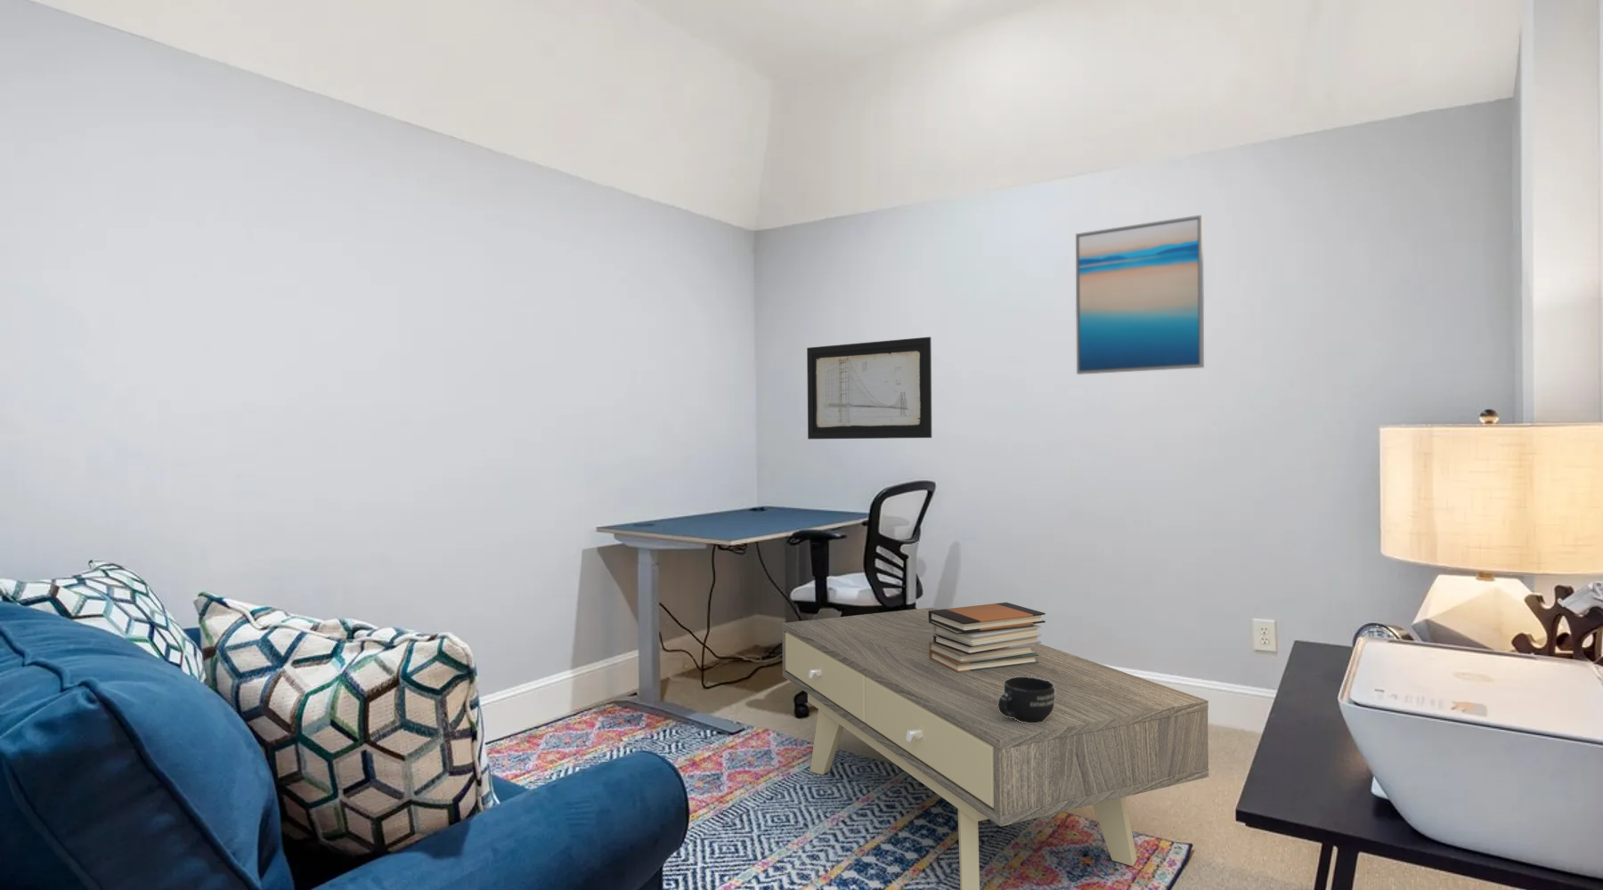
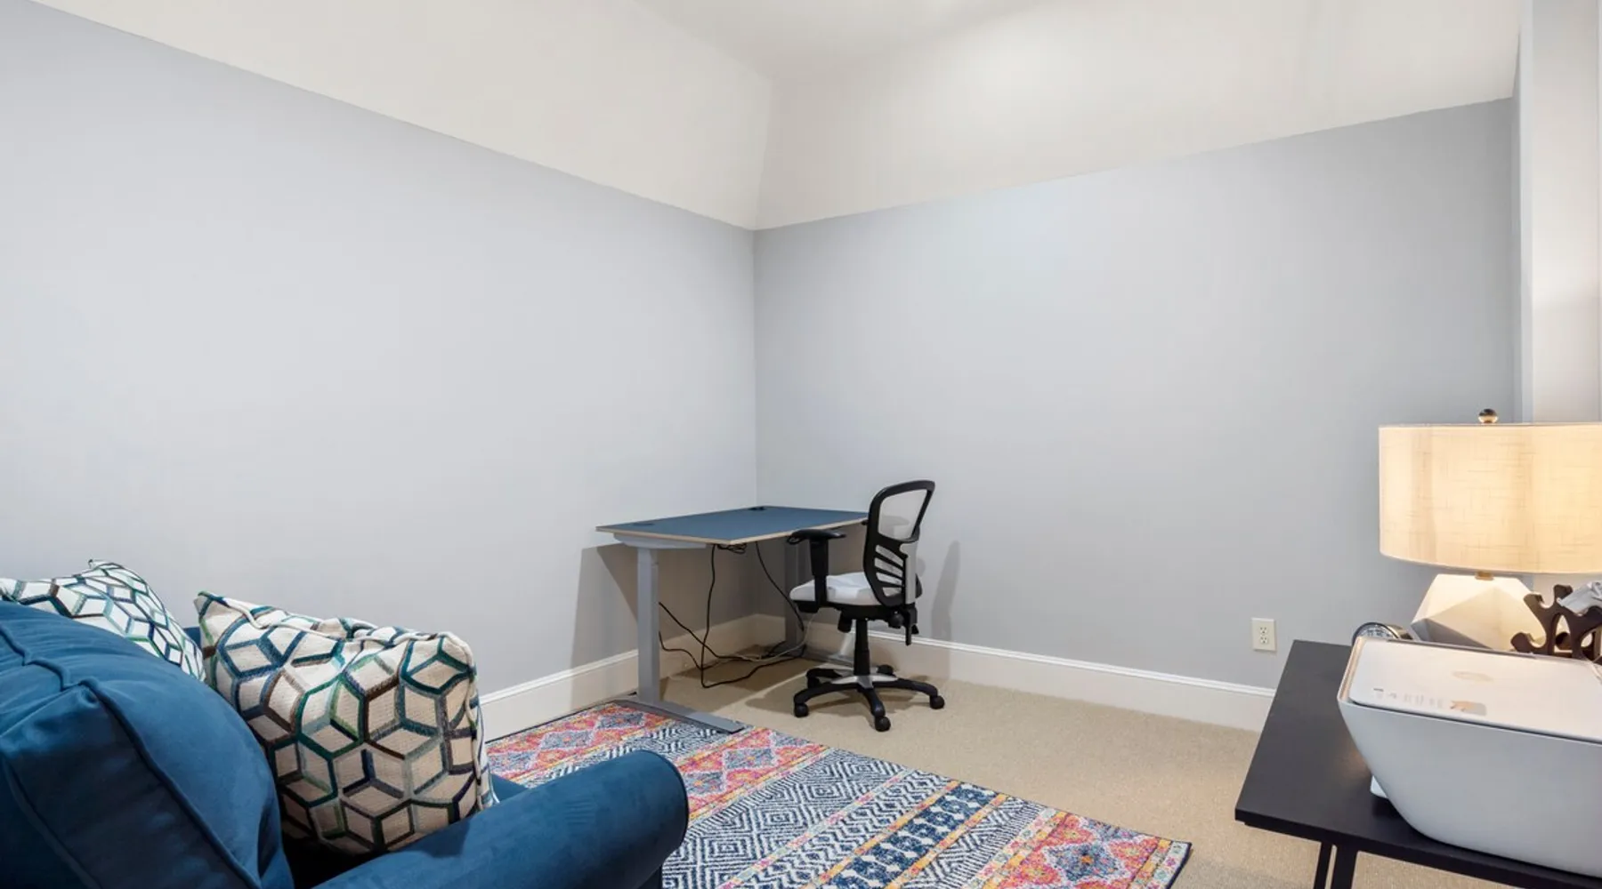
- wall art (865, 390)
- coffee table (951, 732)
- wall art (1137, 298)
- mug (1022, 700)
- book stack (985, 636)
